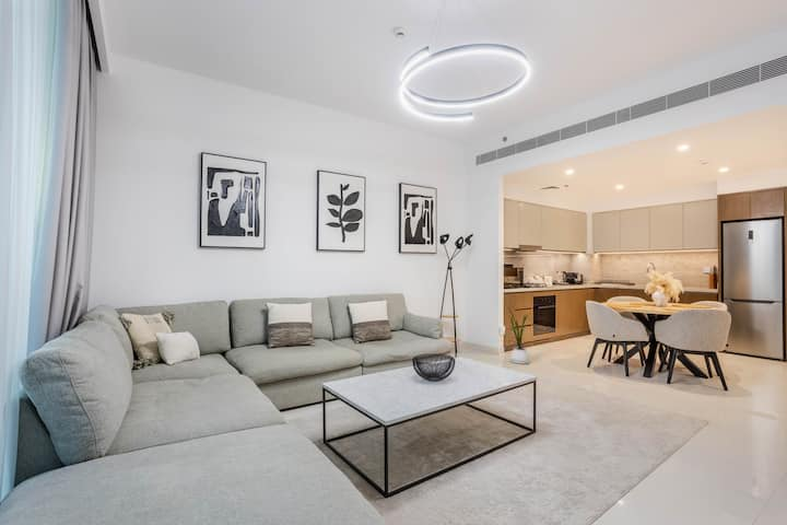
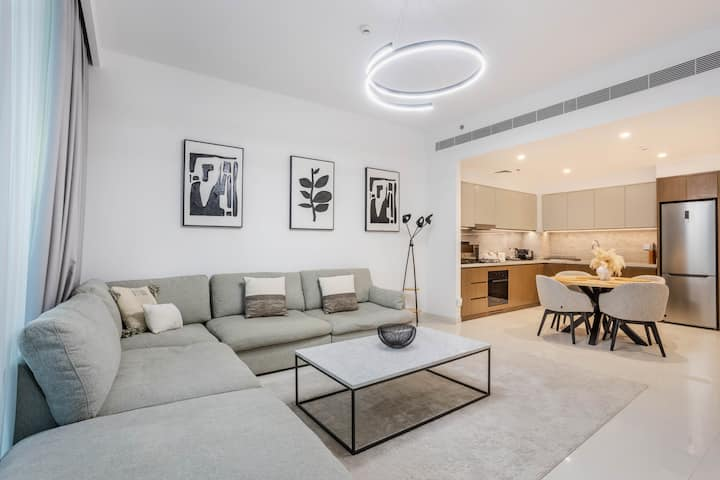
- house plant (518, 334)
